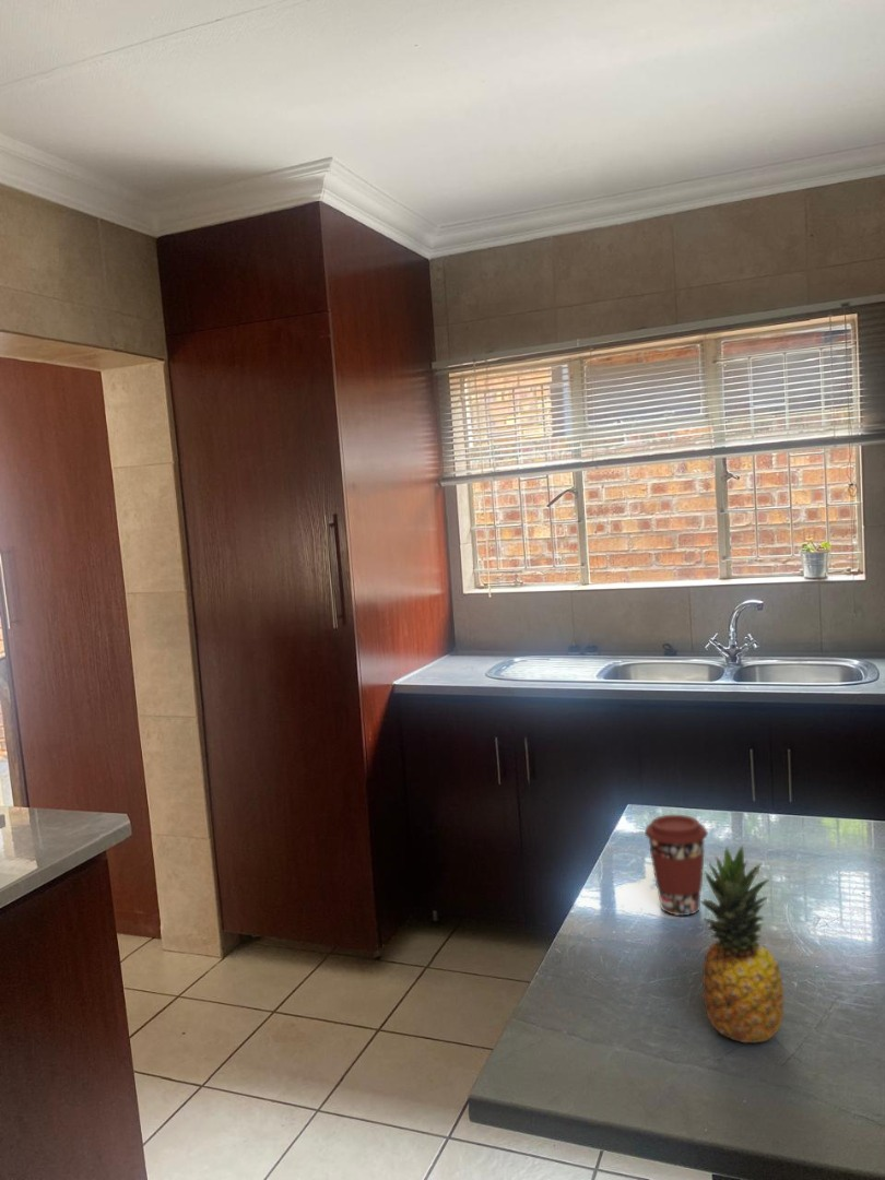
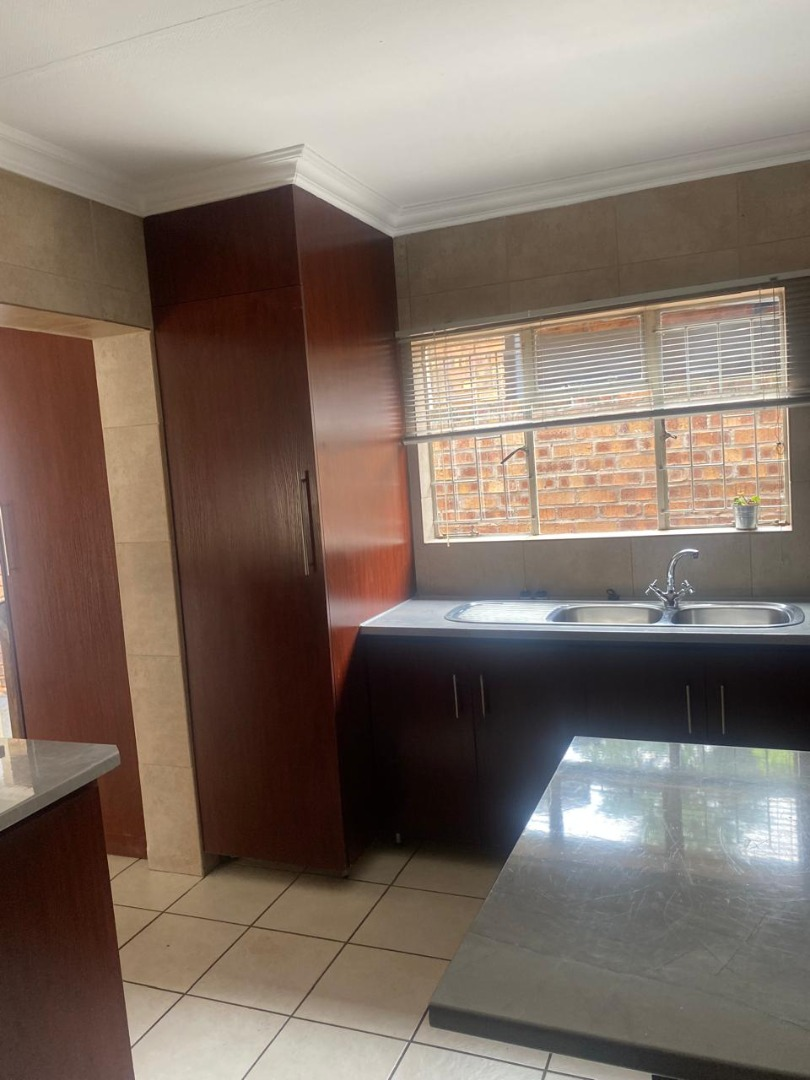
- fruit (740, 939)
- coffee cup (677, 864)
